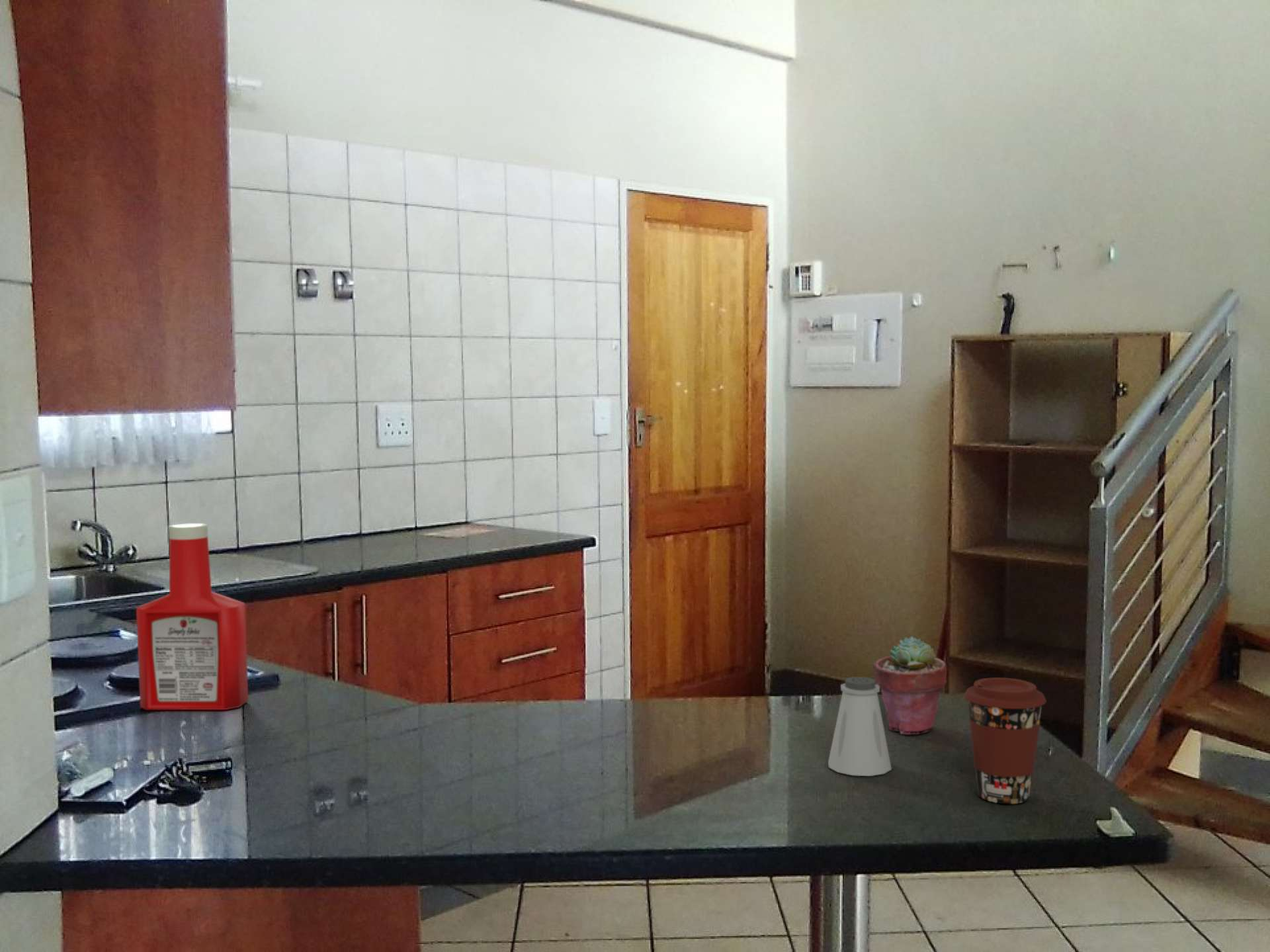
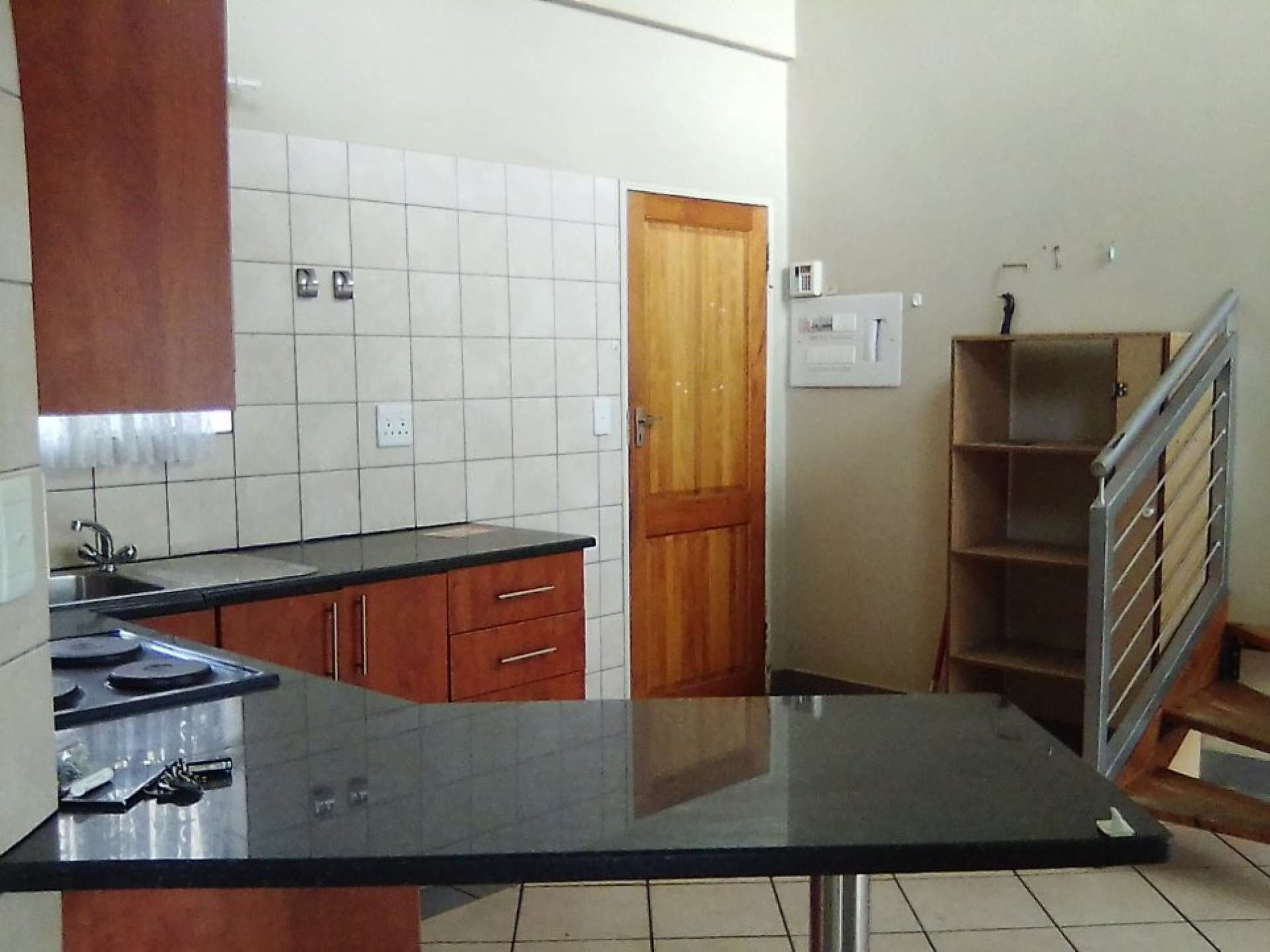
- saltshaker (859, 723)
- soap bottle (191, 615)
- coffee cup (1003, 740)
- potted succulent (910, 682)
